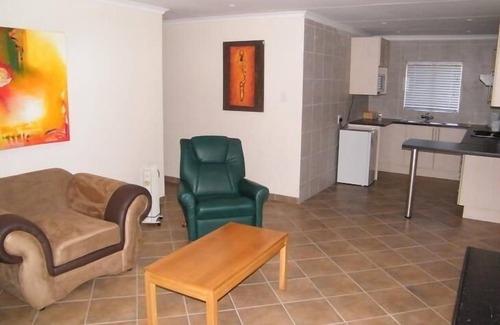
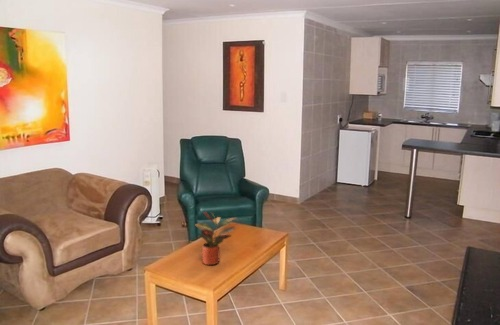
+ potted plant (216, 236)
